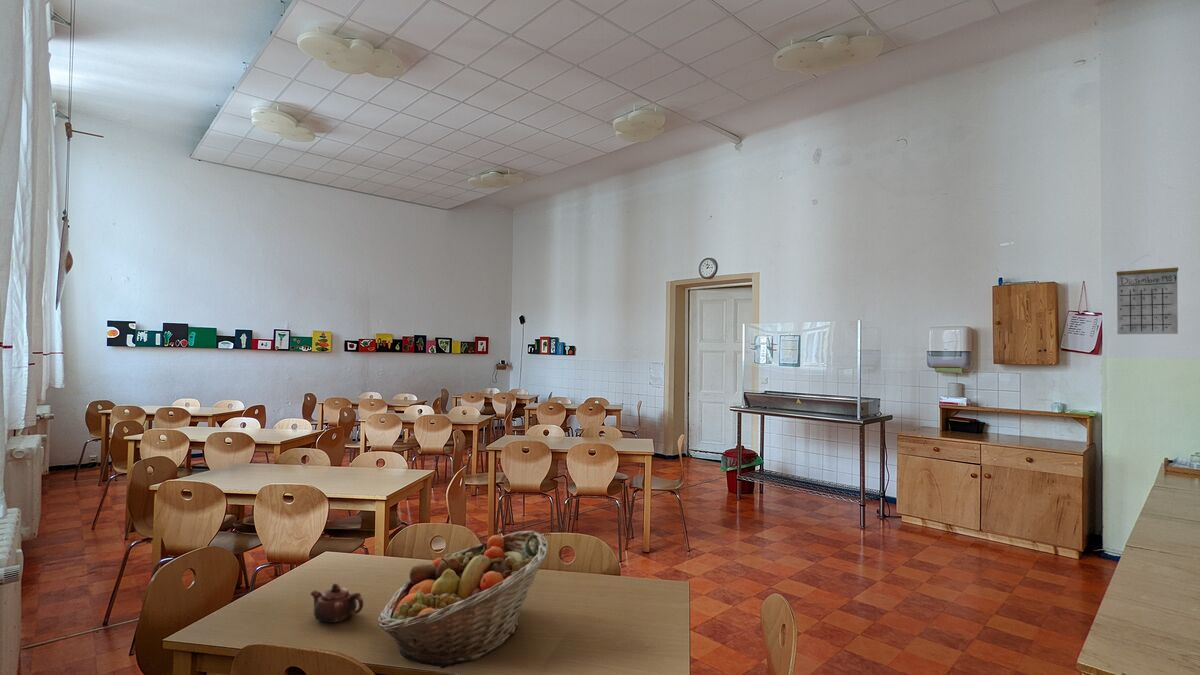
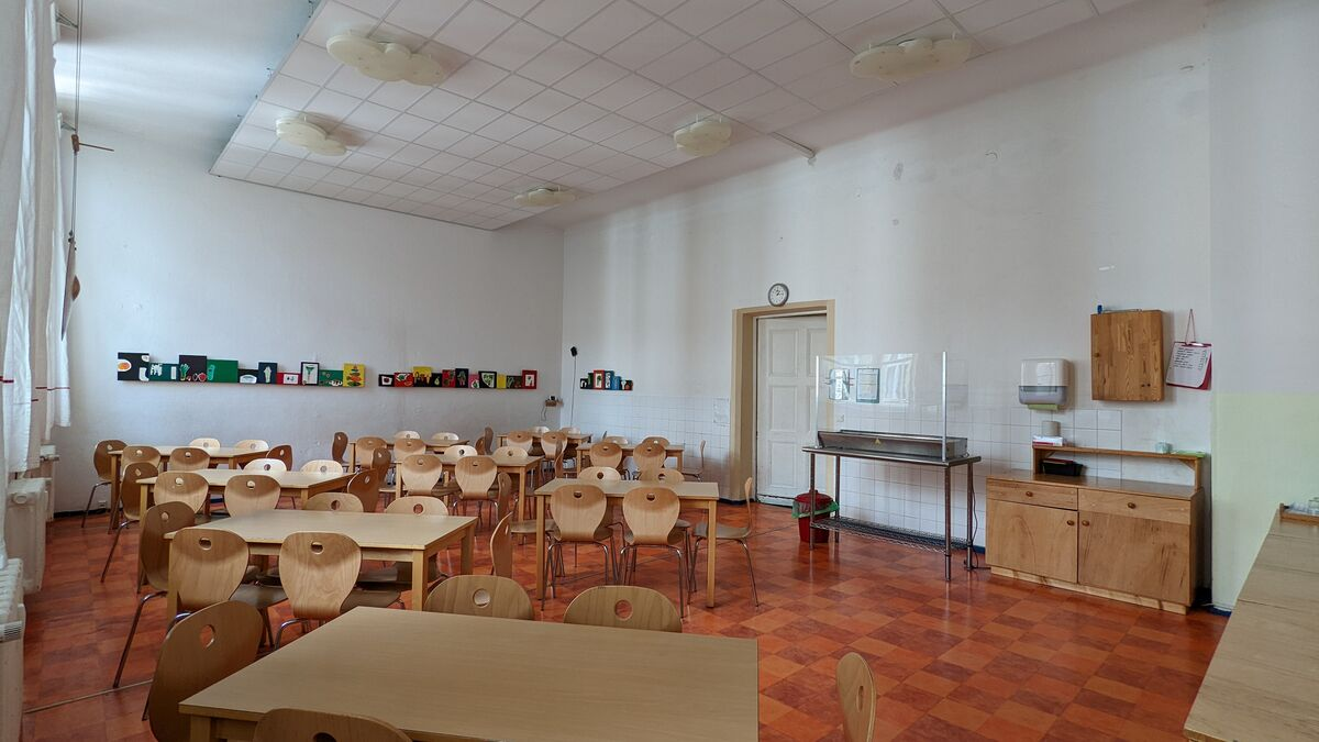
- teapot (336, 600)
- fruit basket (468, 588)
- calendar (1146, 294)
